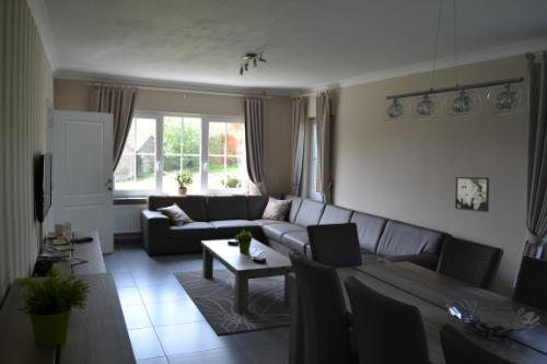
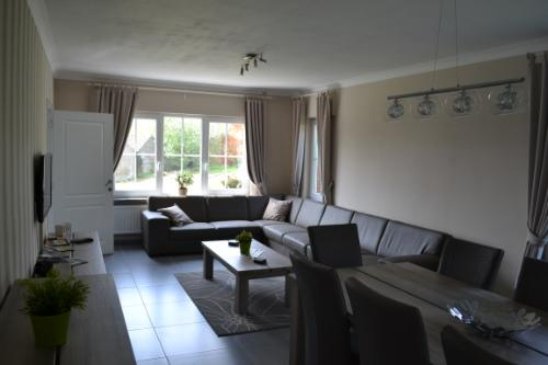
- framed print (470, 193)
